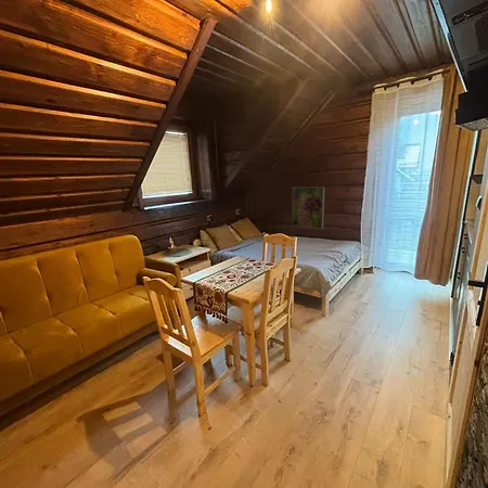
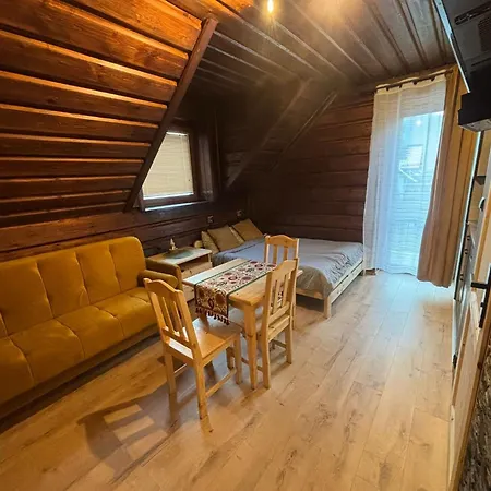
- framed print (307, 207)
